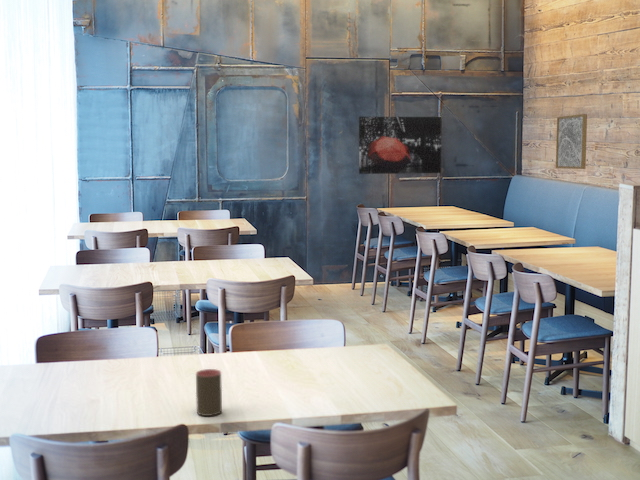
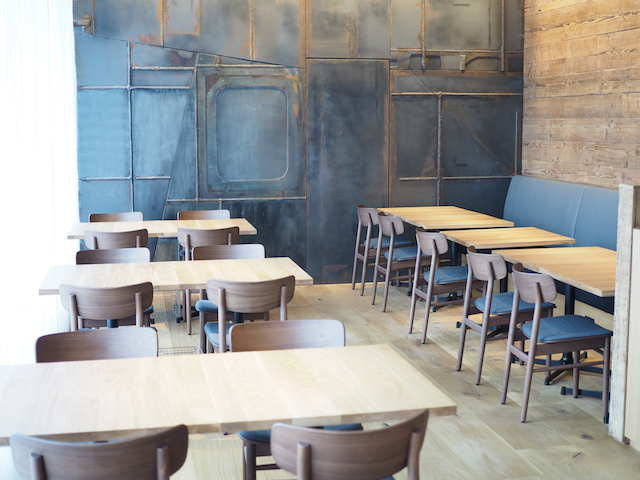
- cup (209, 392)
- wall art (570, 142)
- wall art (400, 145)
